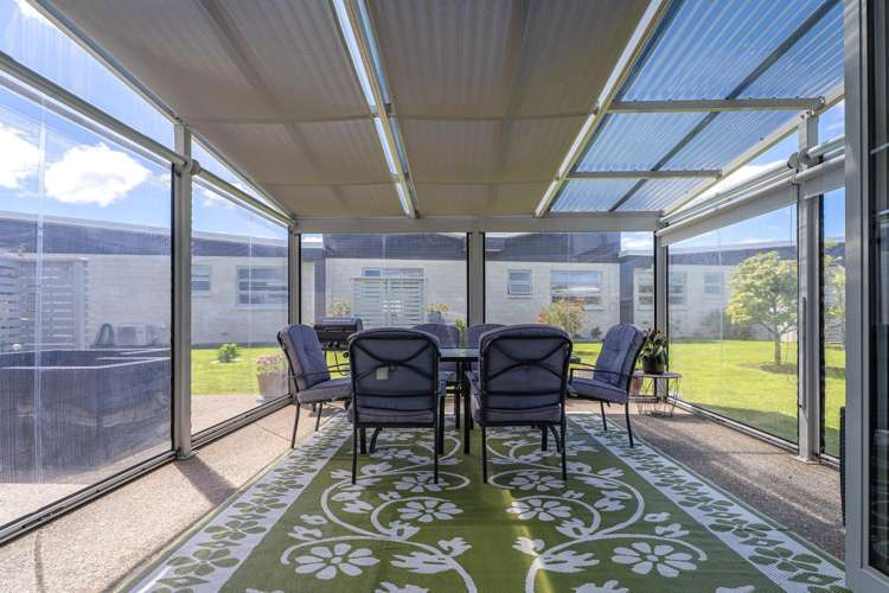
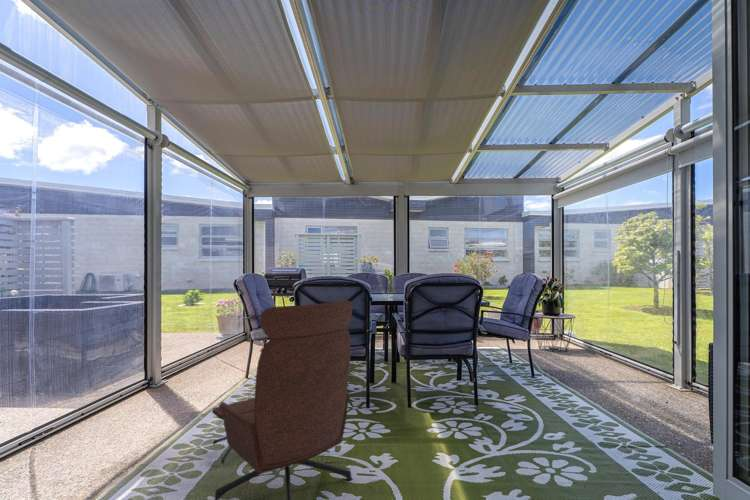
+ lounge chair (268, 384)
